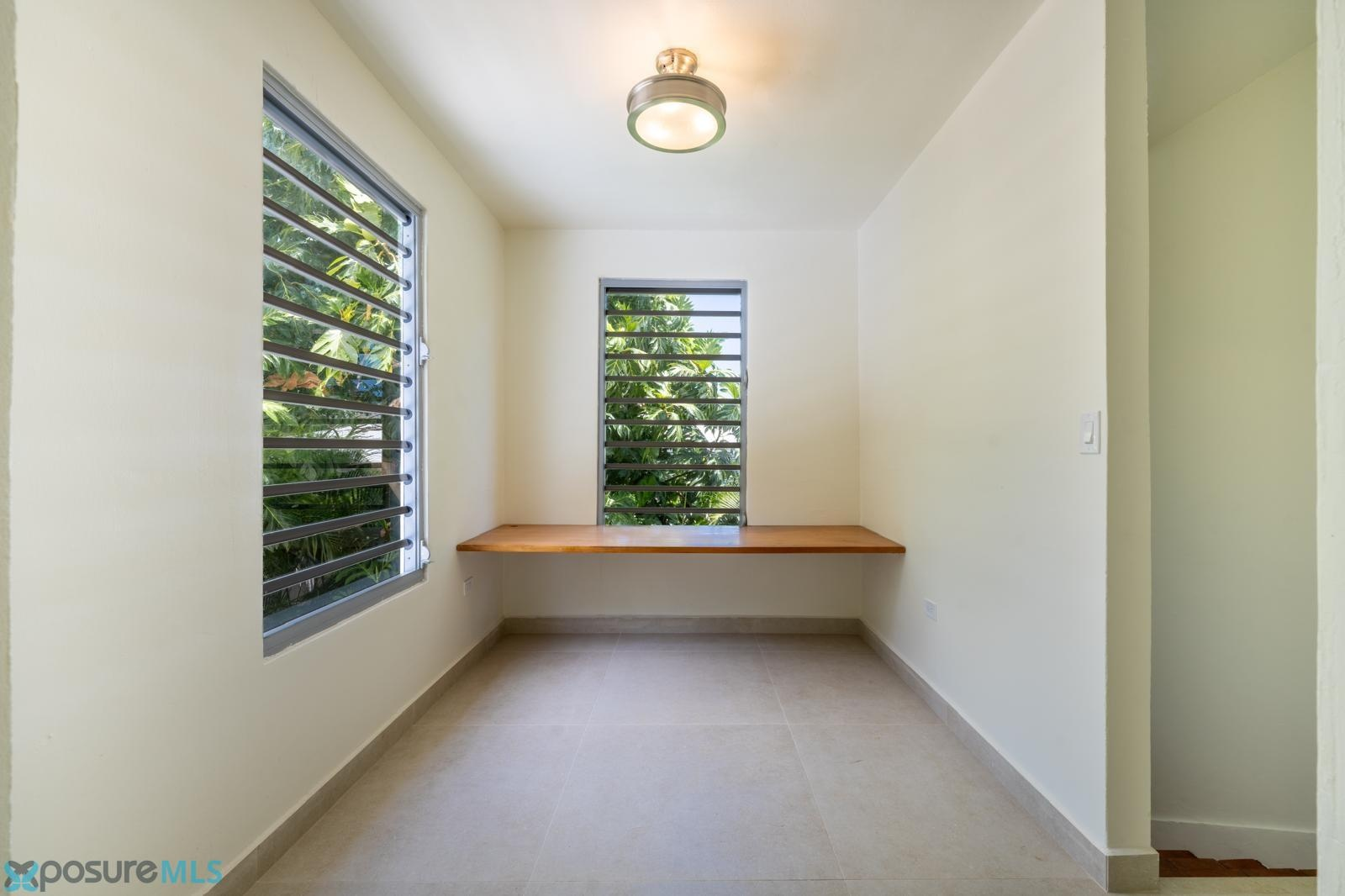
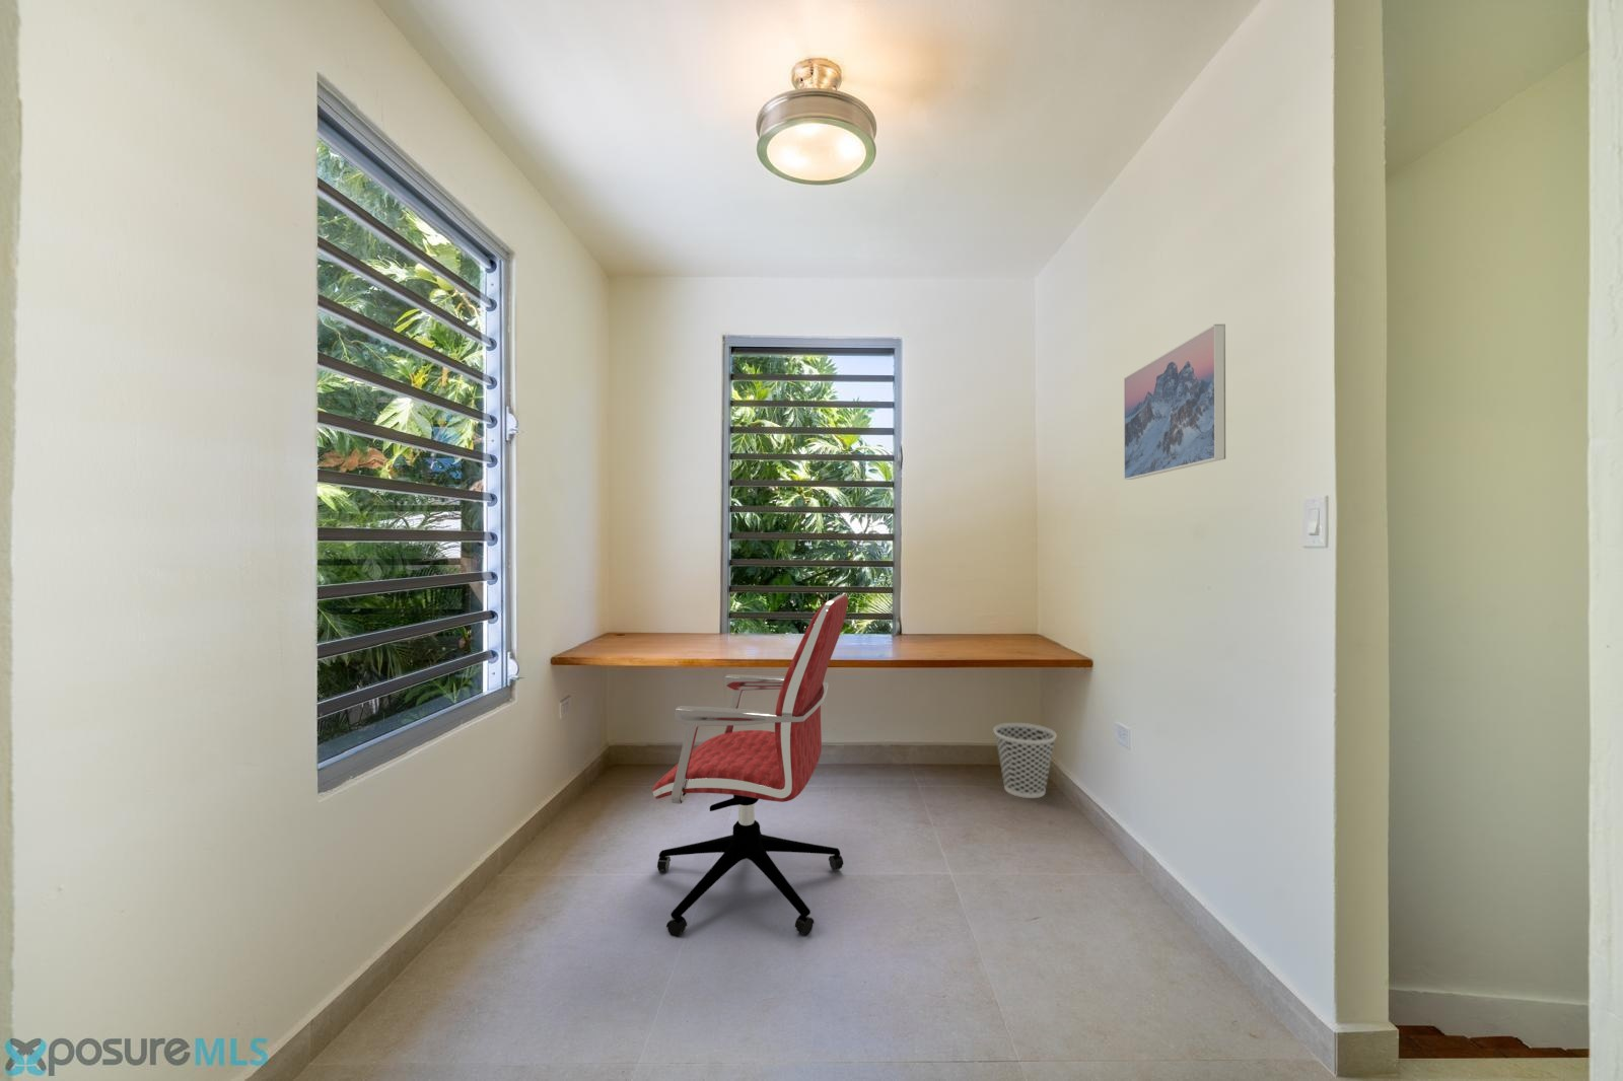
+ wastebasket (1024, 760)
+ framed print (1168, 411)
+ office chair (747, 740)
